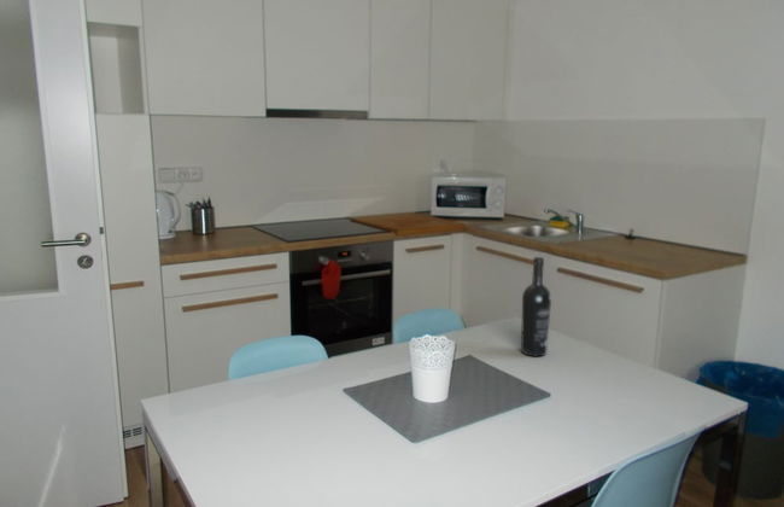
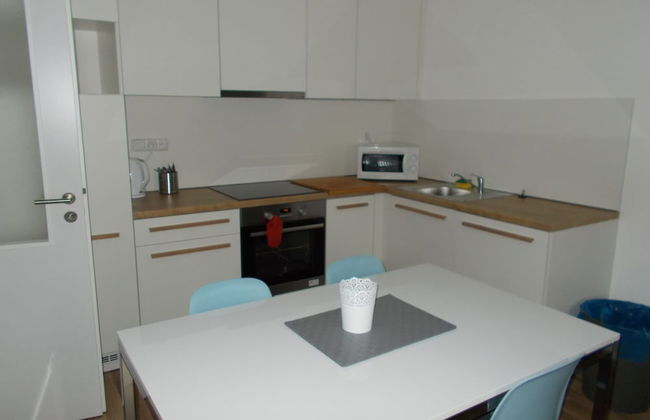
- wine bottle (536, 305)
